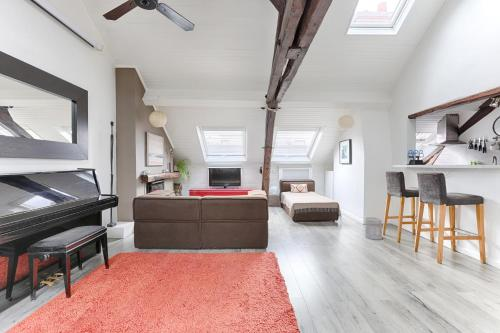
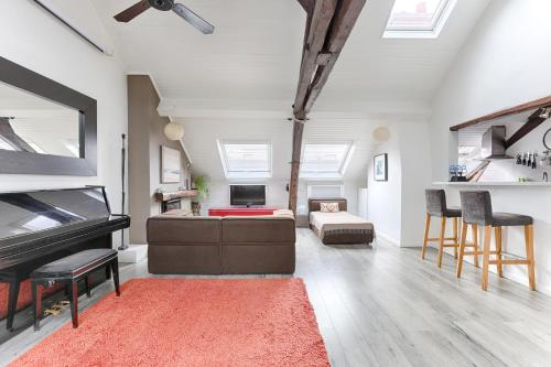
- wastebasket (373, 228)
